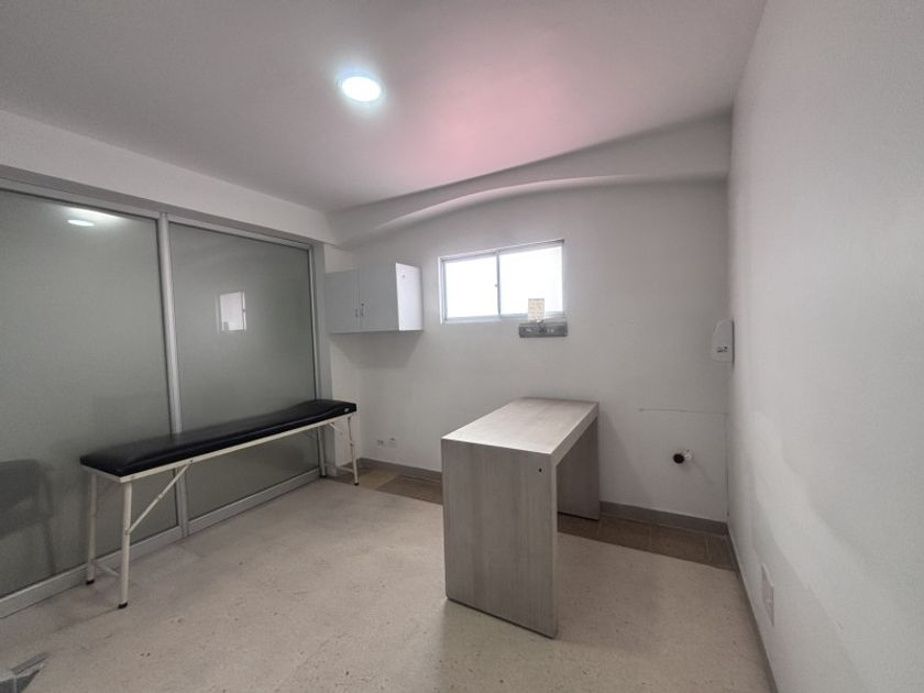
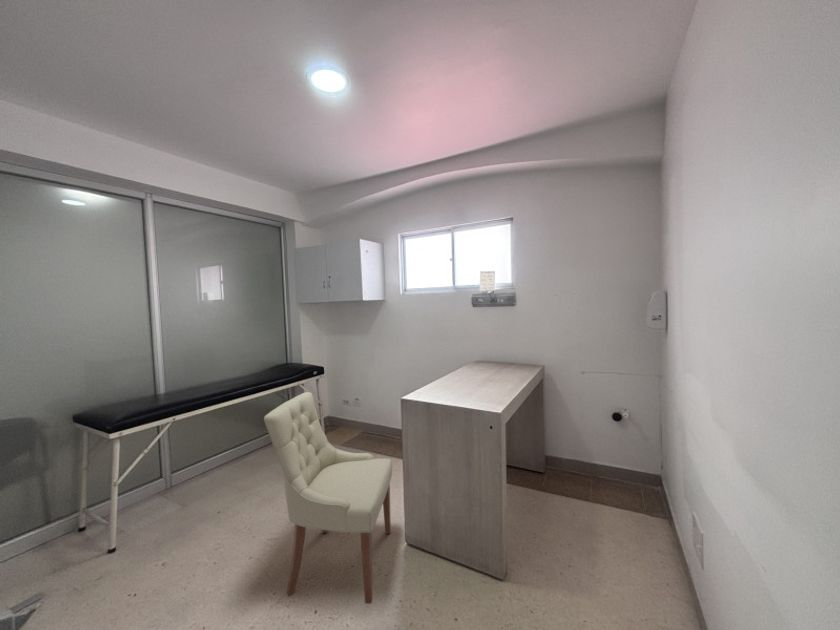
+ chair (335, 481)
